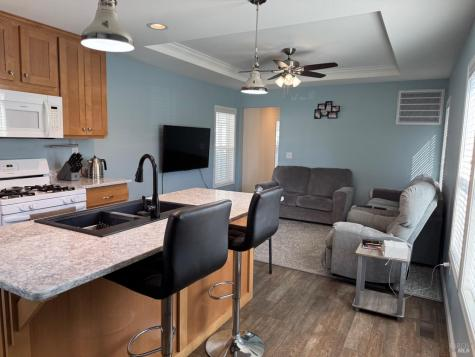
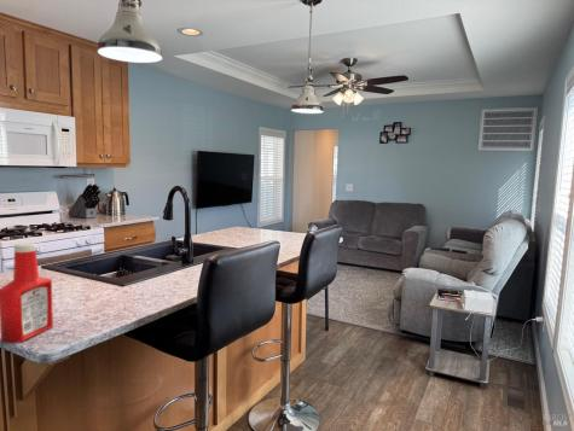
+ soap bottle (27, 289)
